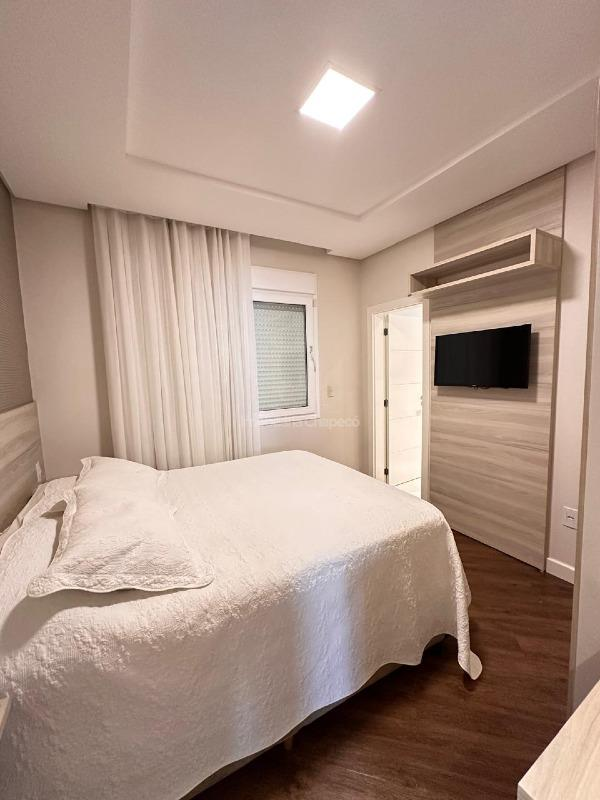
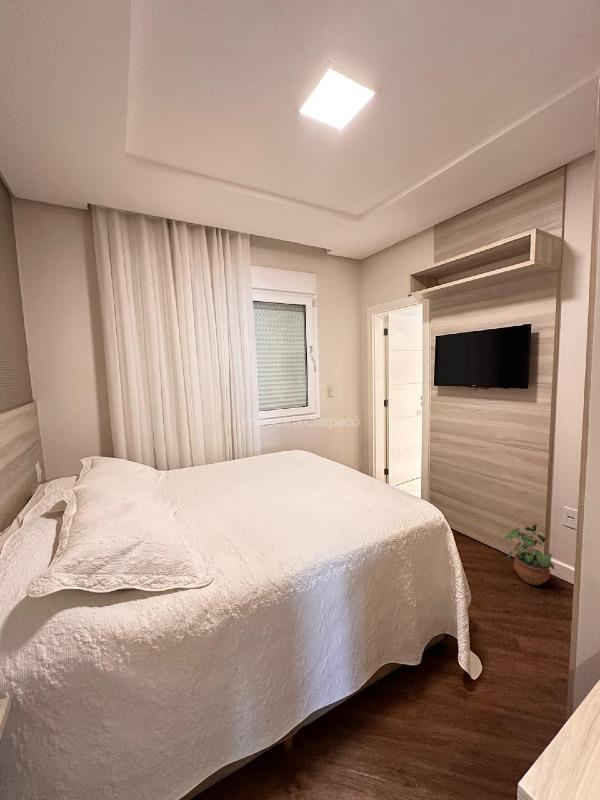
+ potted plant (531, 552)
